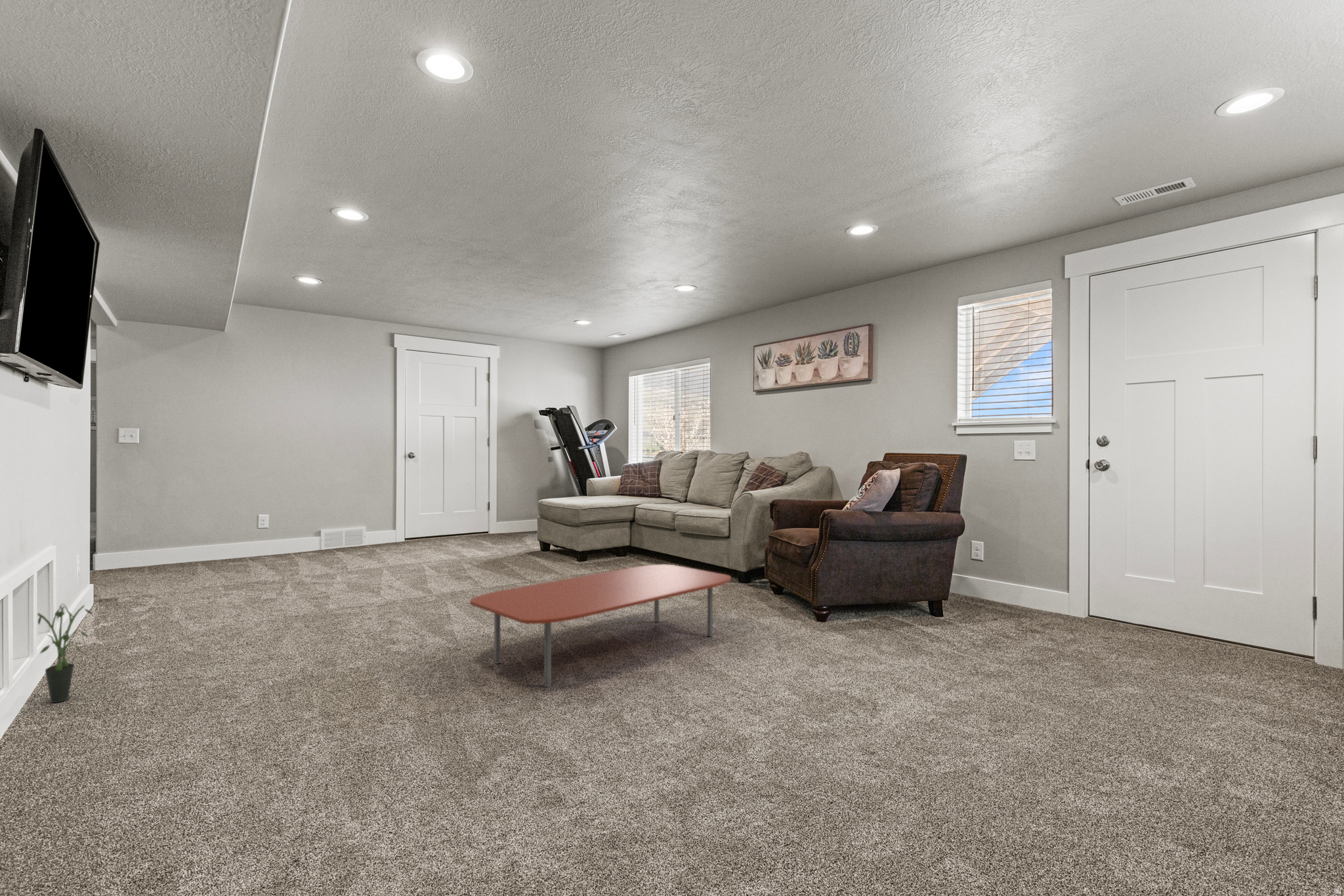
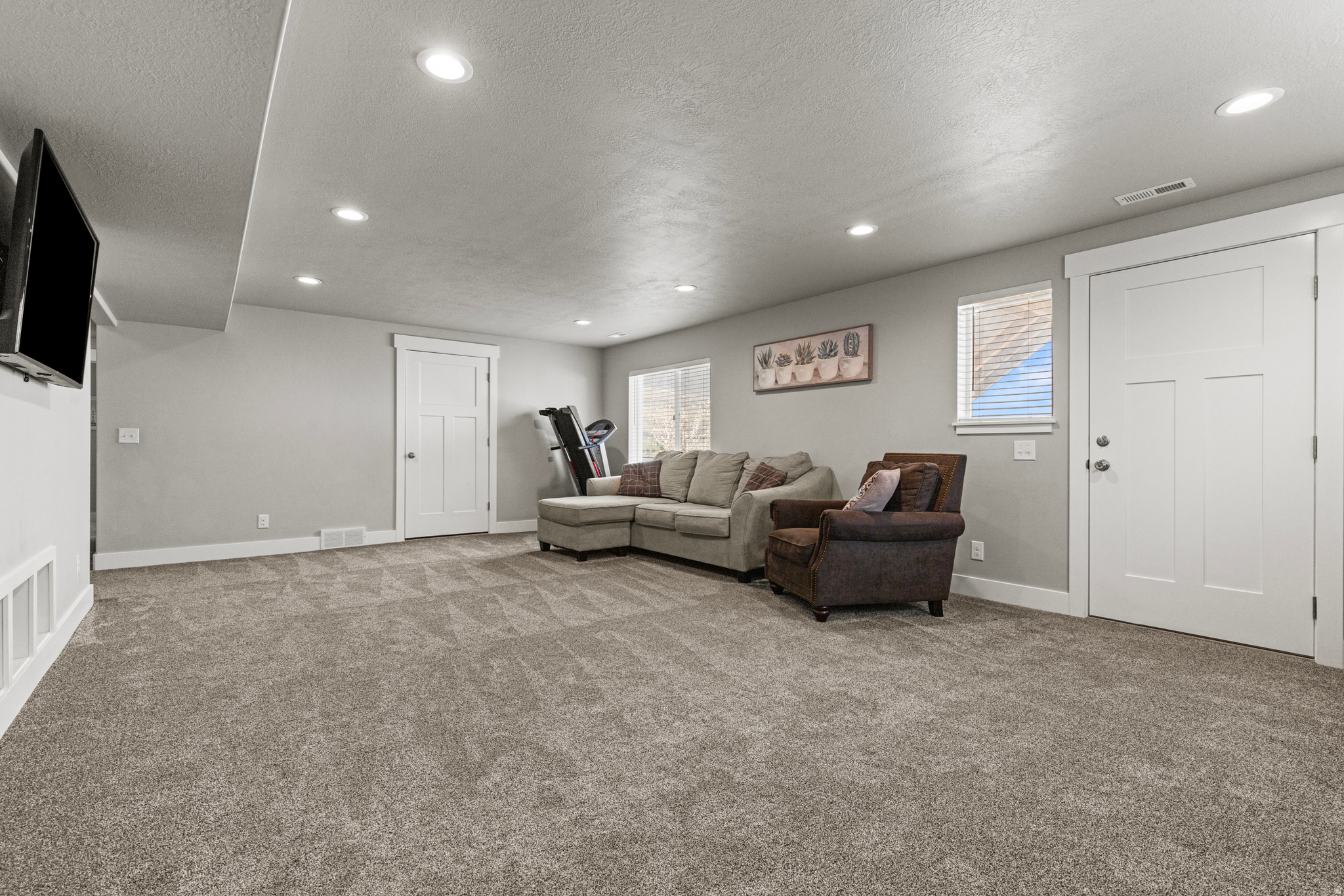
- coffee table (610, 611)
- potted plant (65, 651)
